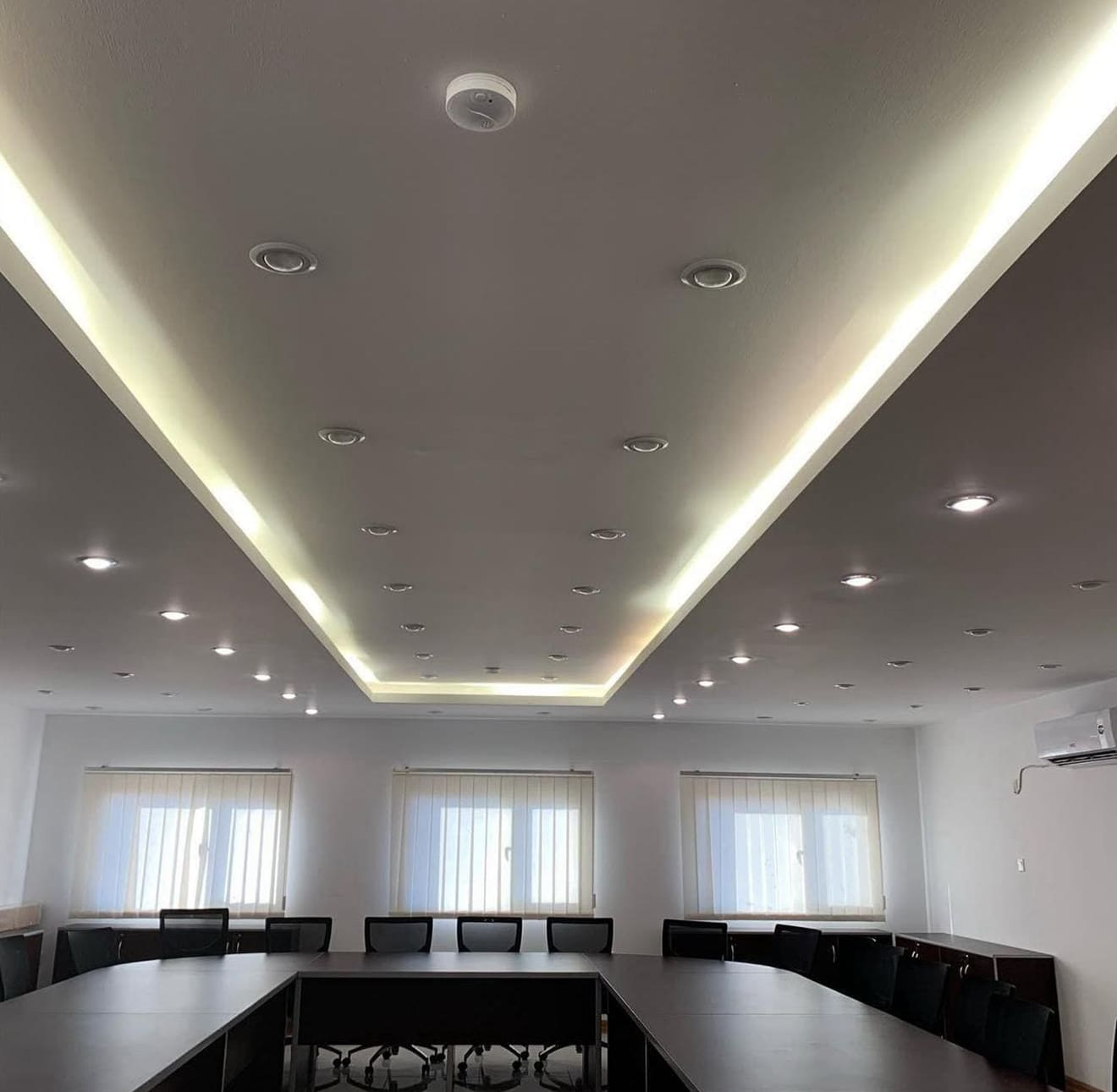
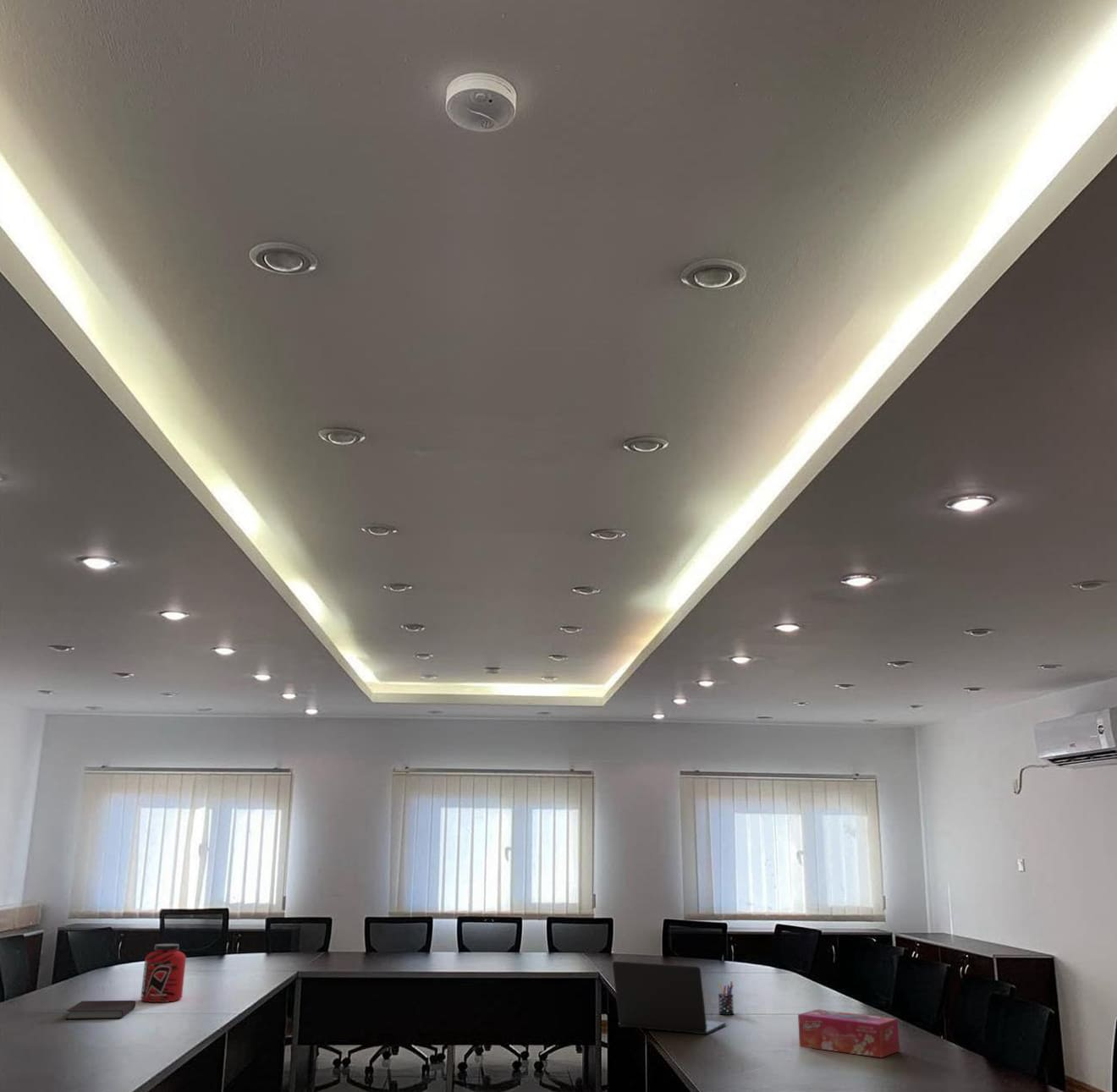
+ laptop (669, 993)
+ notebook (102, 1009)
+ pen holder (727, 996)
+ tissue box (848, 1032)
+ protein powder (164, 972)
